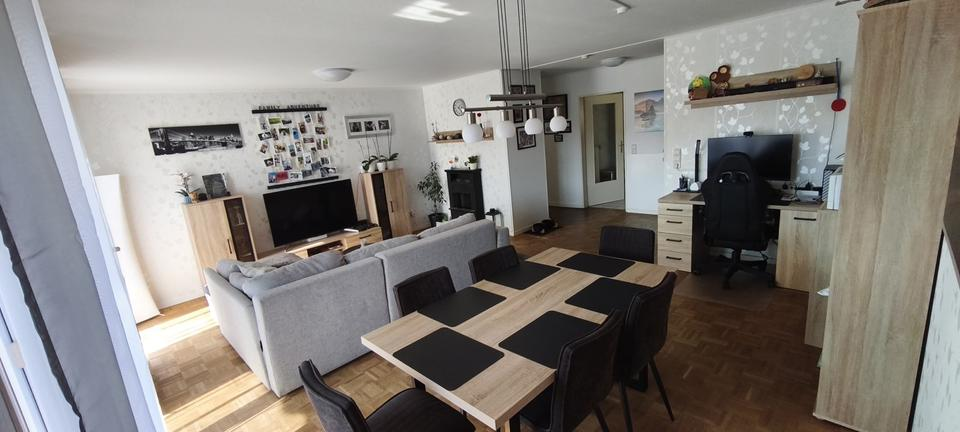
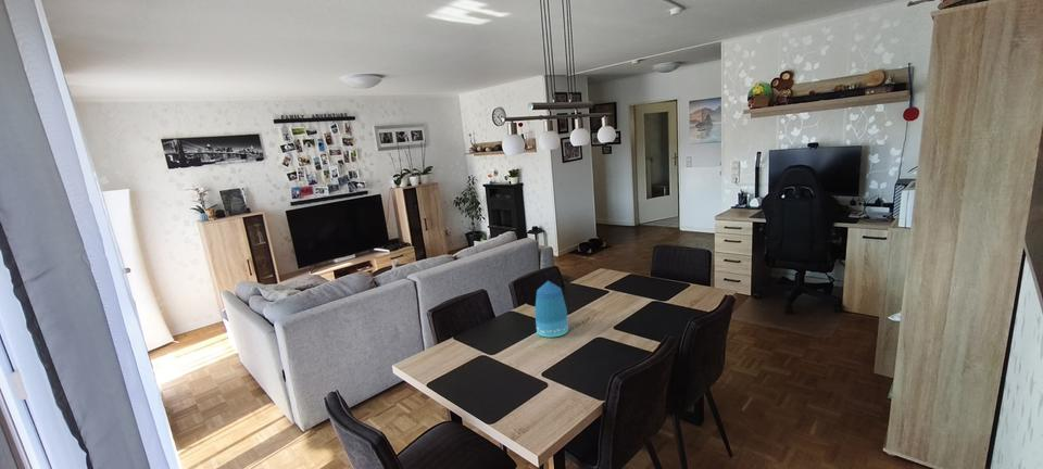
+ vase (550, 305)
